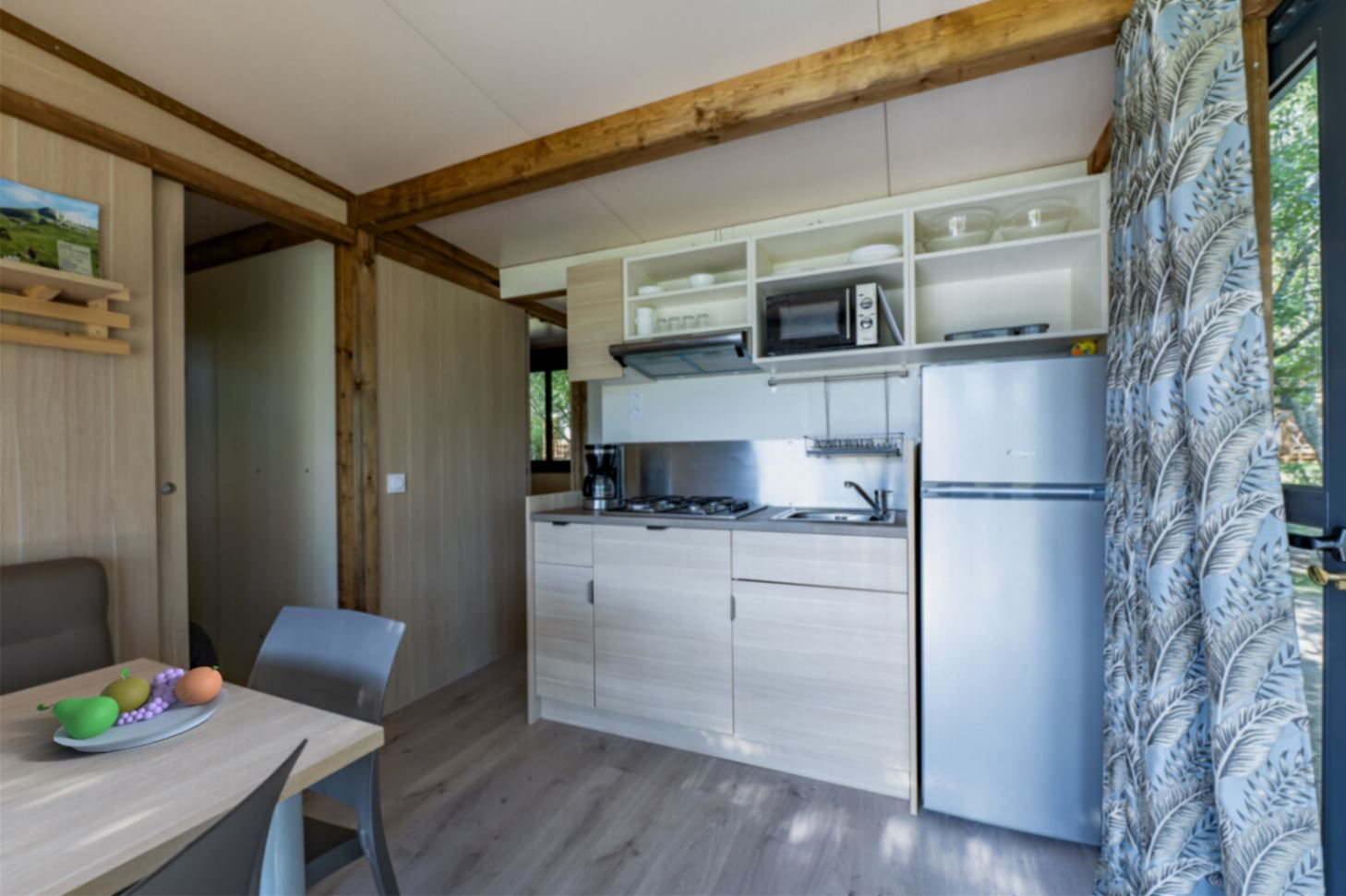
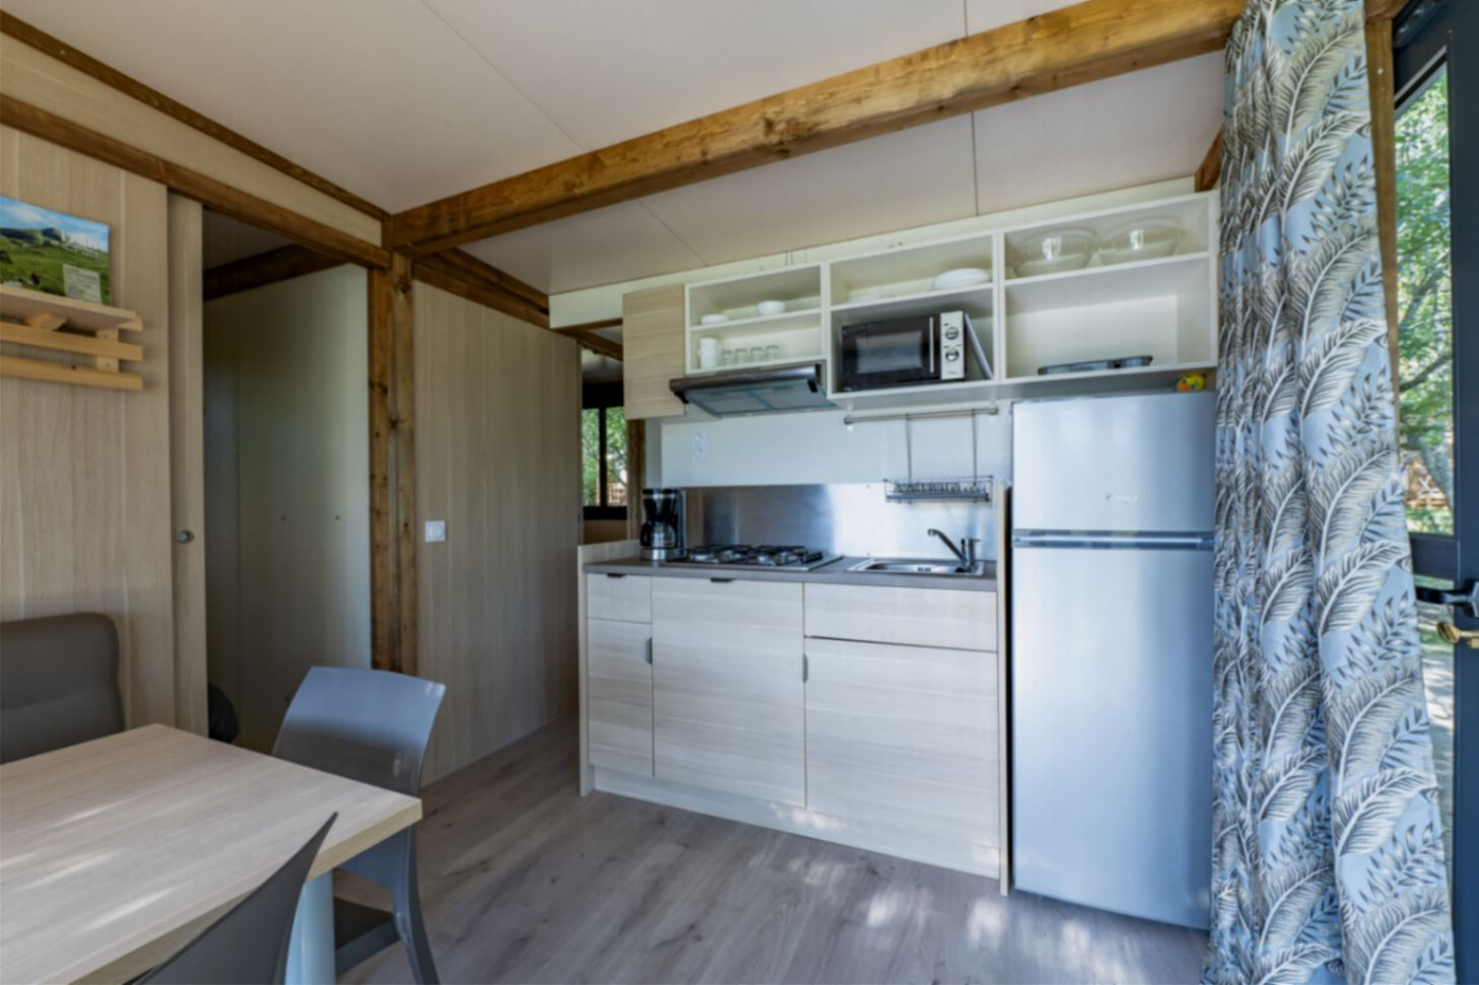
- fruit bowl (141, 700)
